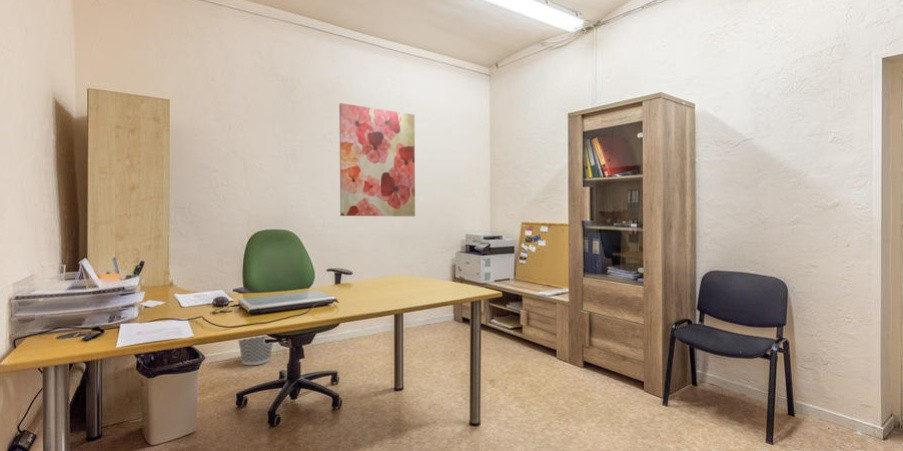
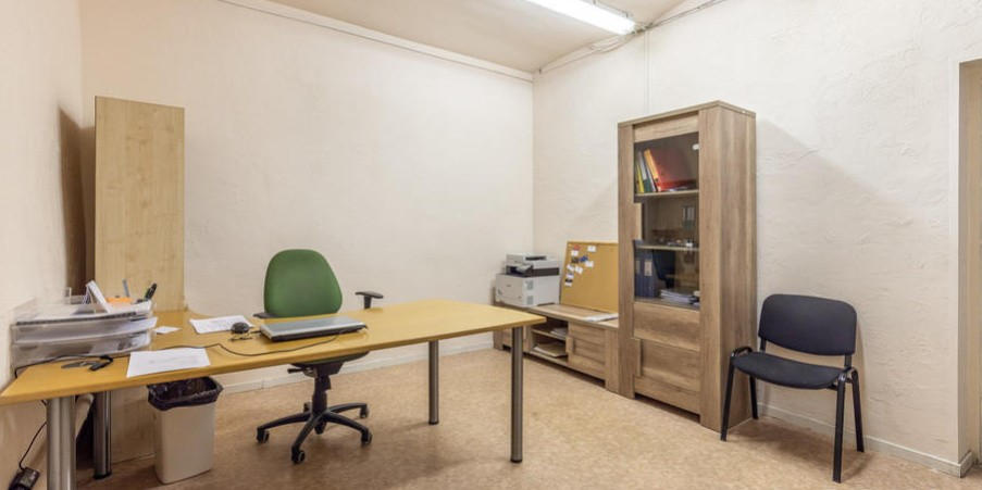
- wastebasket (256, 342)
- wall art (379, 162)
